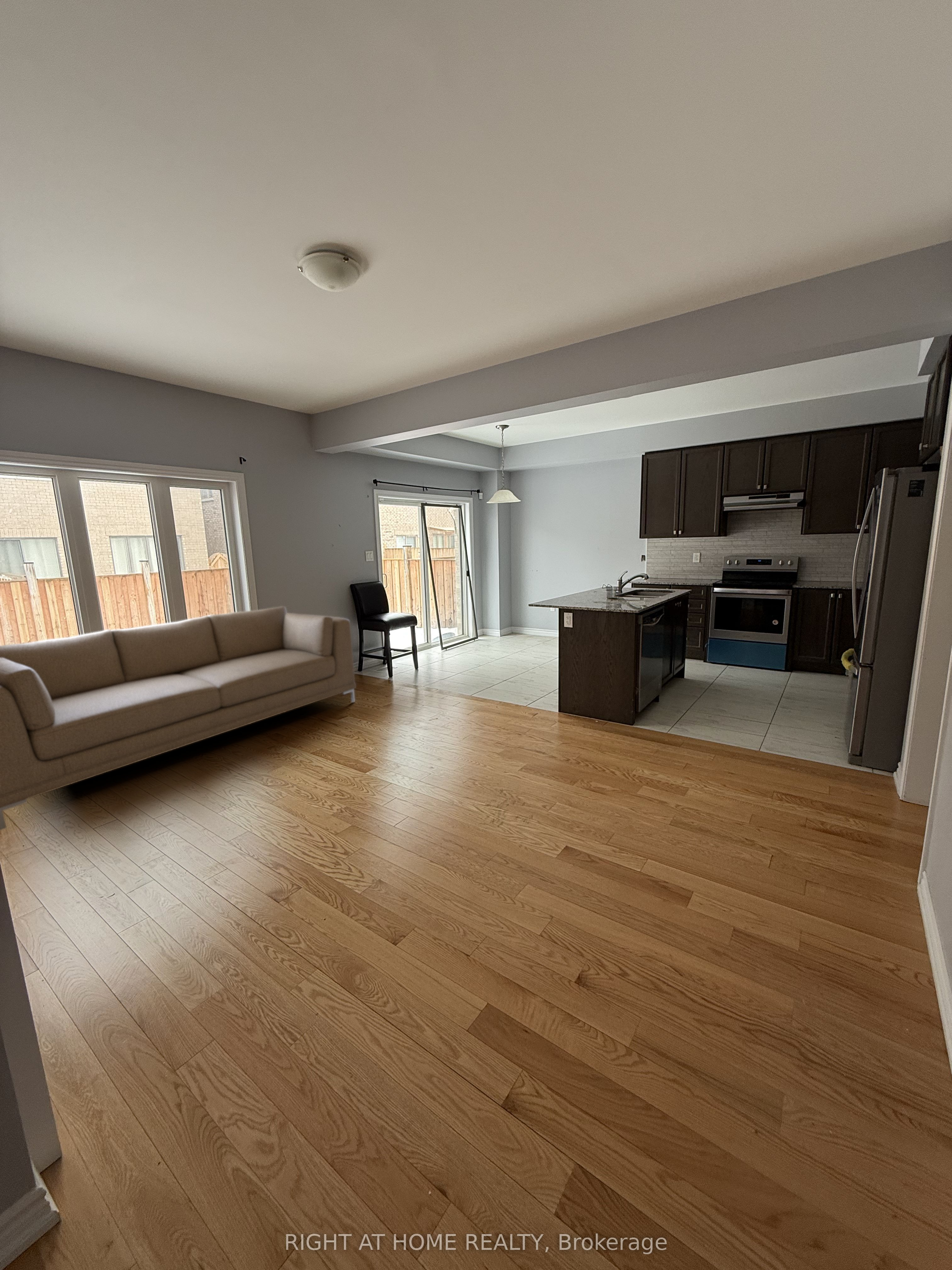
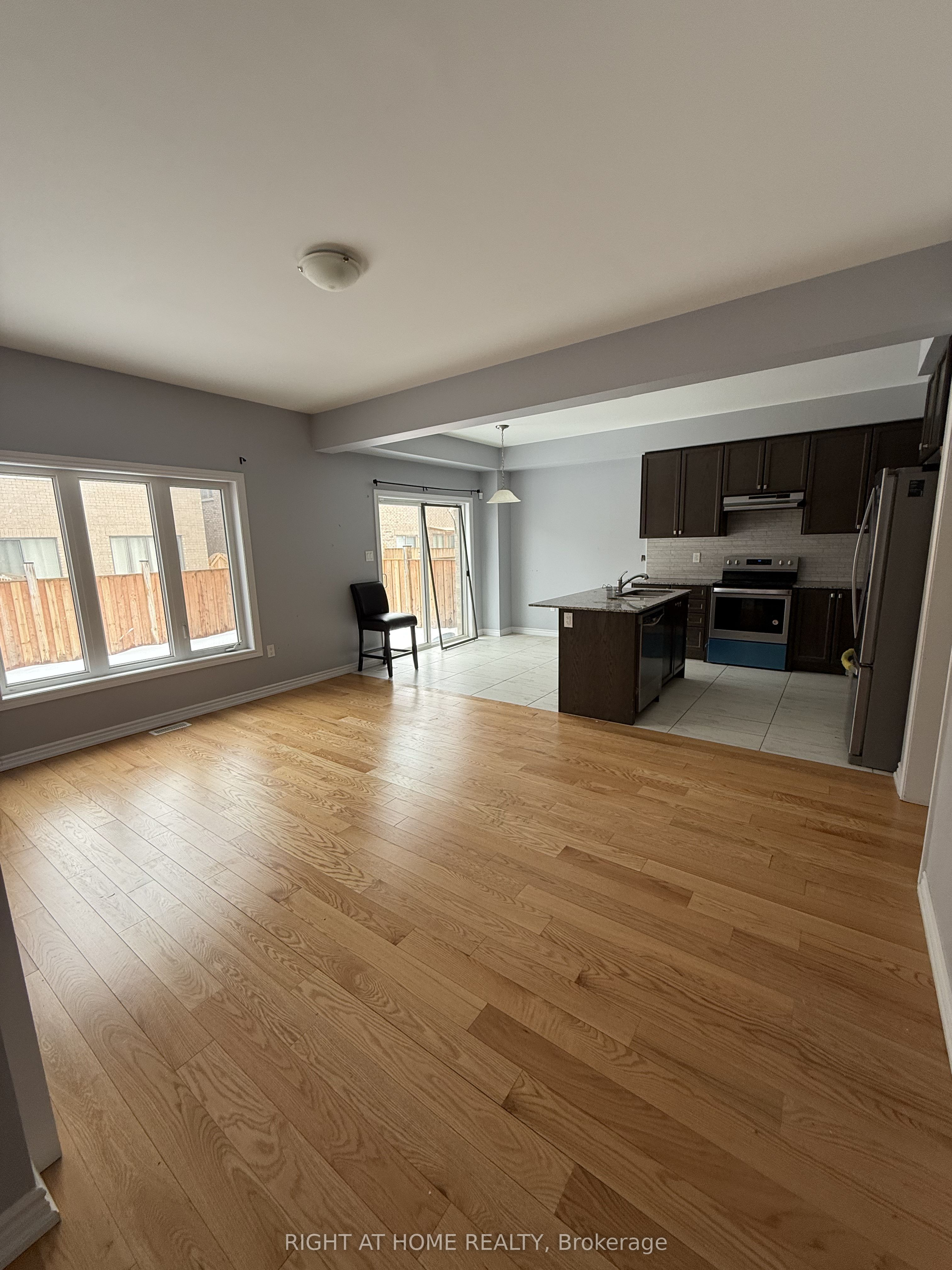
- sofa (186, 681)
